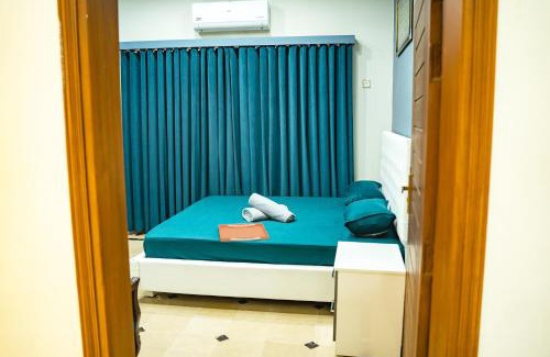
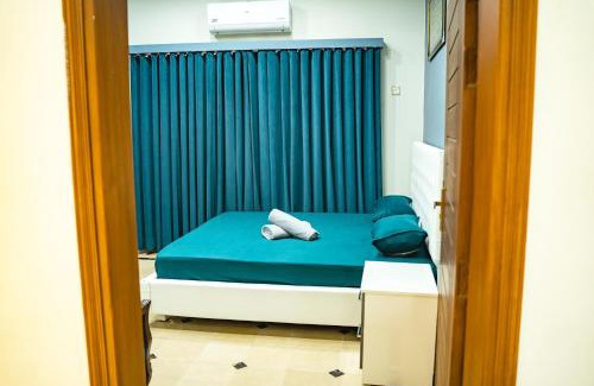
- serving tray (242, 231)
